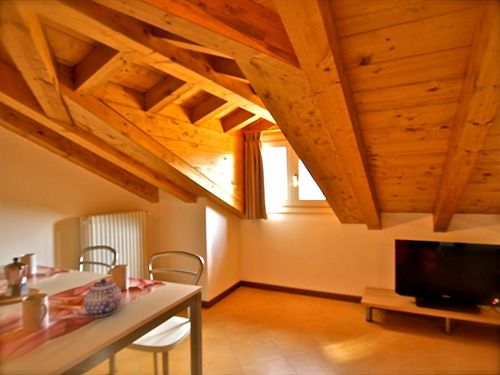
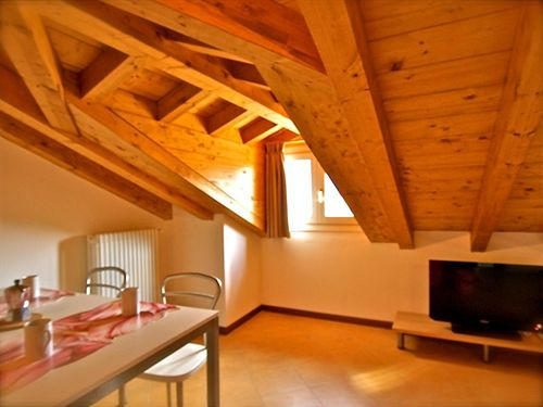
- teapot (103, 295)
